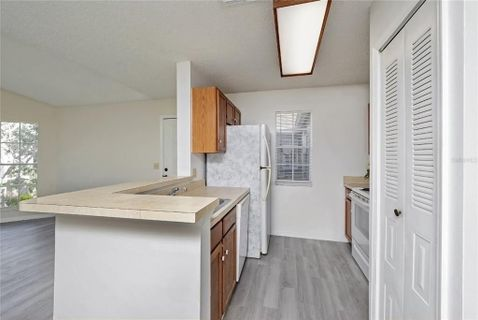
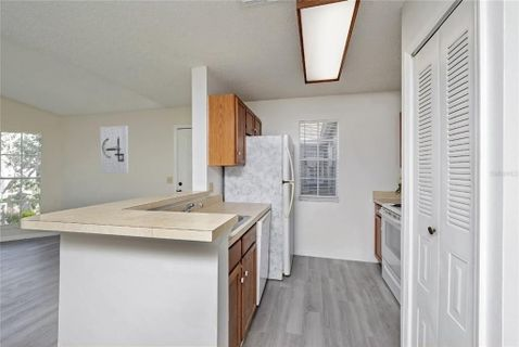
+ wall art (114, 150)
